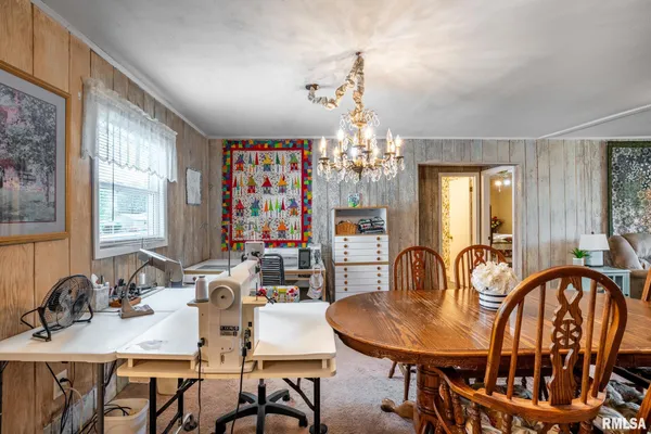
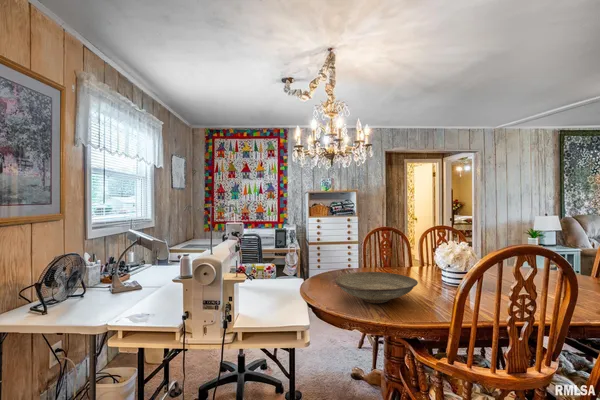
+ decorative bowl (375, 289)
